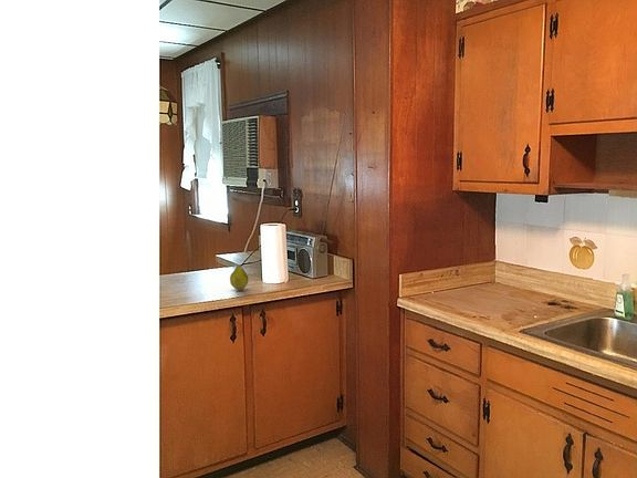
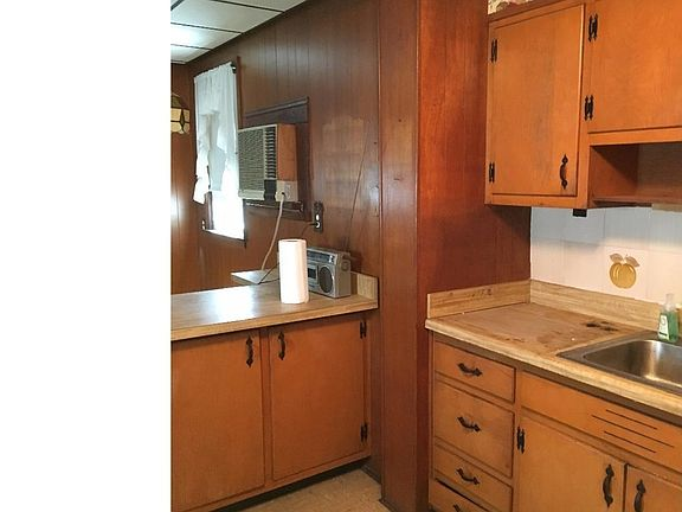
- fruit (239, 277)
